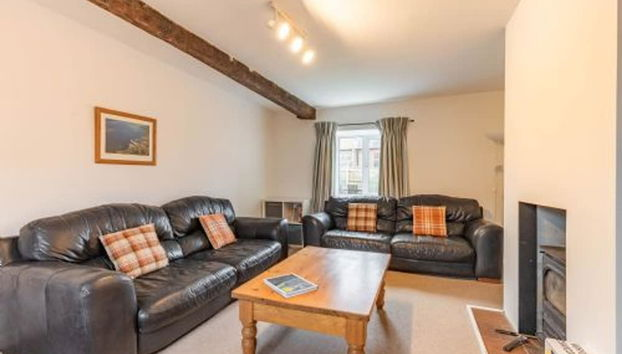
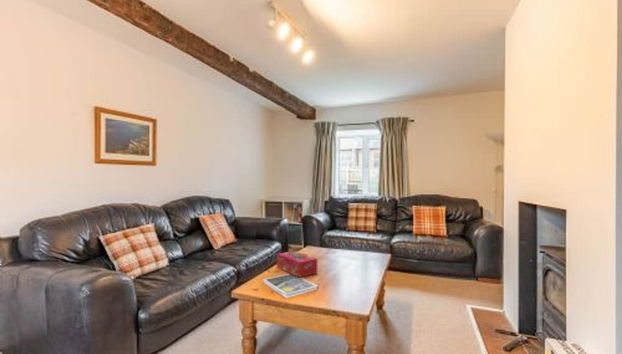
+ tissue box (296, 263)
